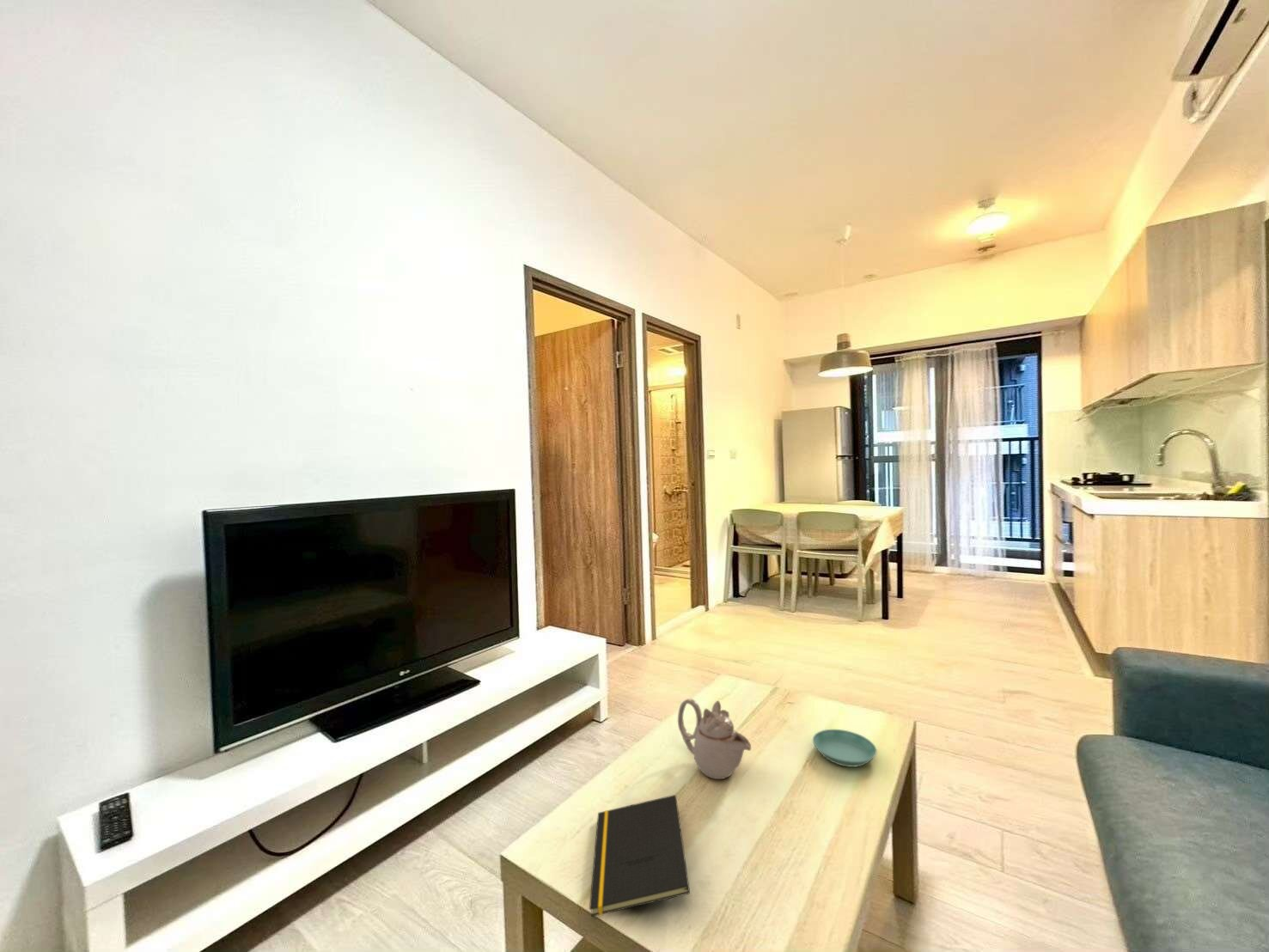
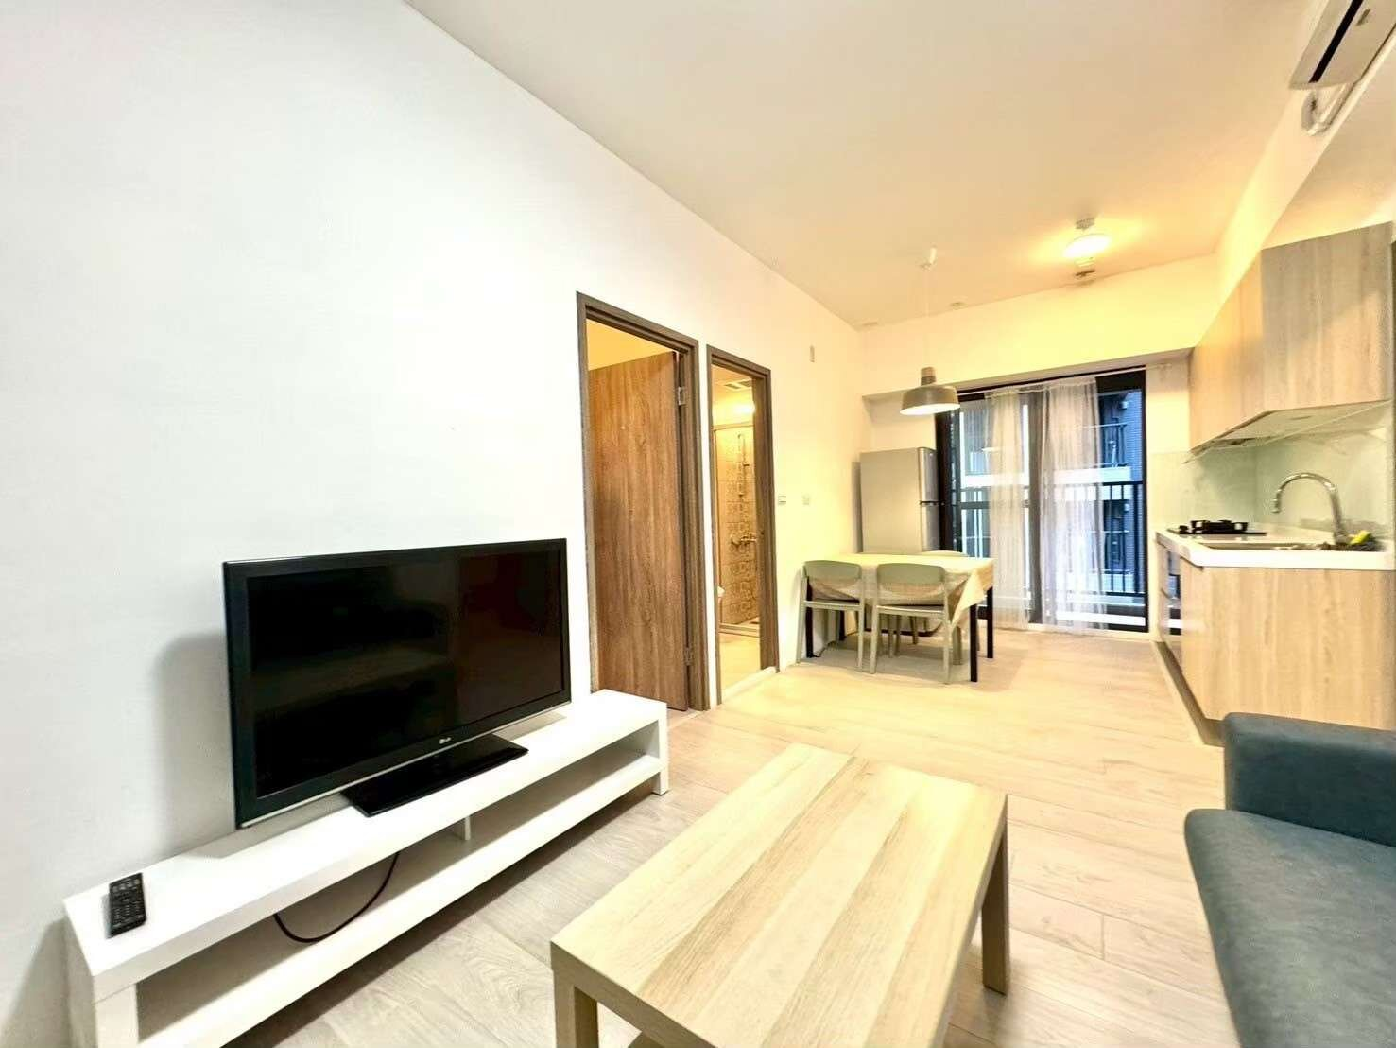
- notepad (638, 848)
- teapot (712, 736)
- saucer (844, 749)
